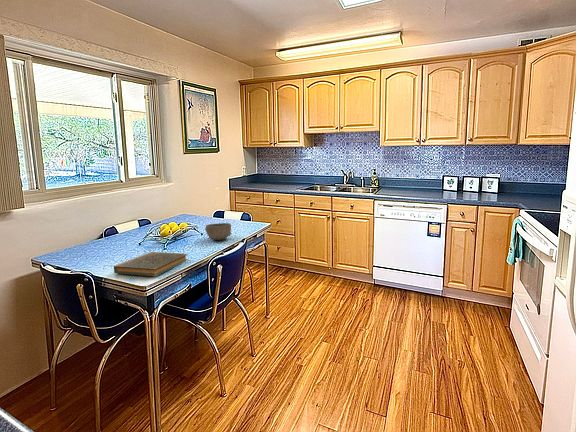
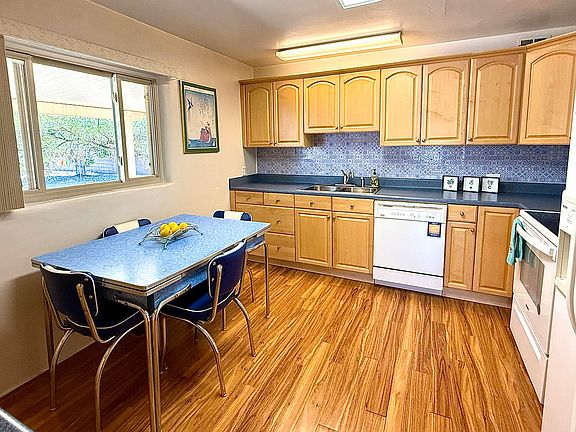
- bowl (218, 231)
- book (153, 262)
